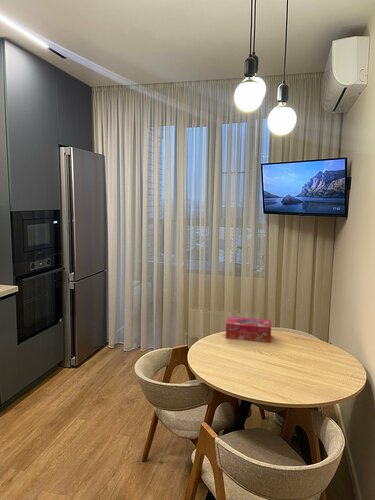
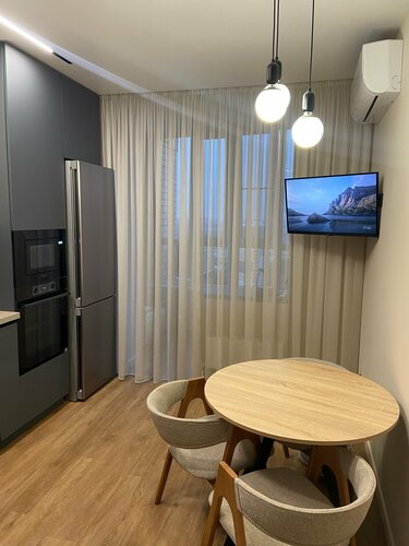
- tissue box (248, 329)
